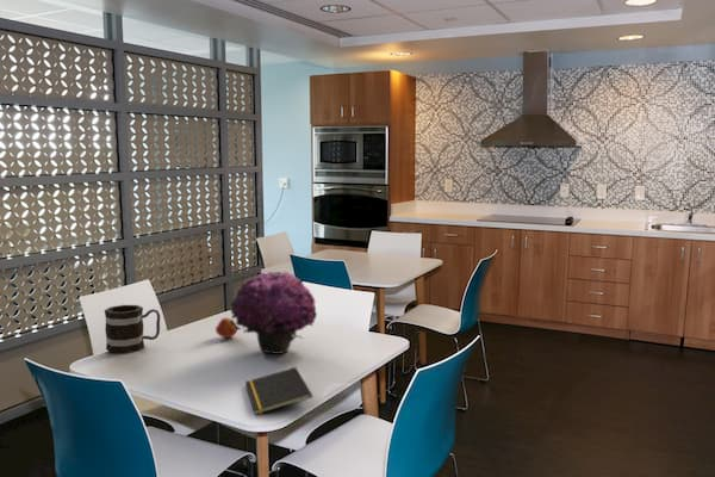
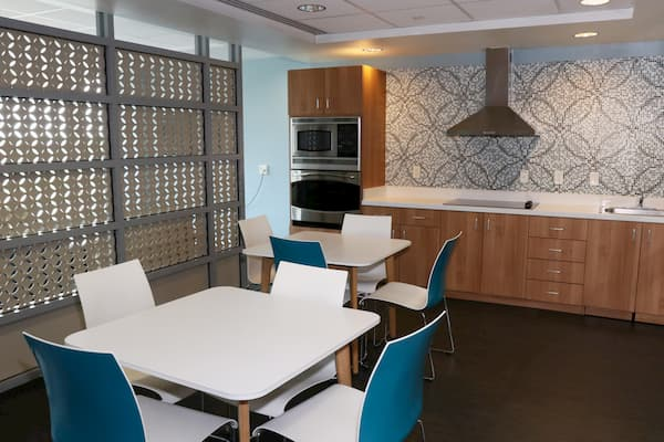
- flower (274, 312)
- fruit (226, 327)
- mug (132, 327)
- notepad (276, 389)
